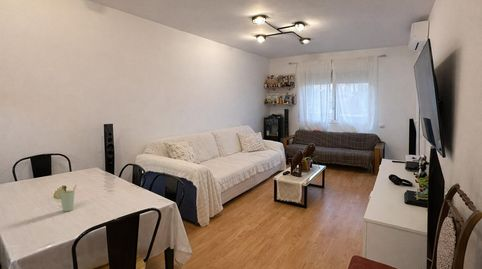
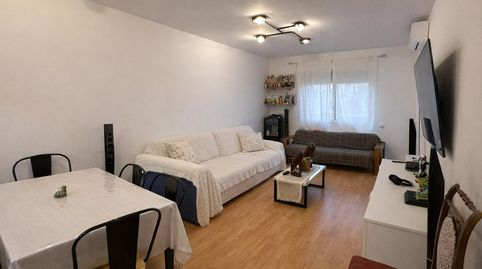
- cup (65, 198)
